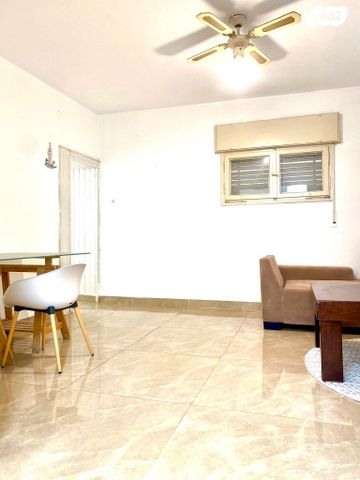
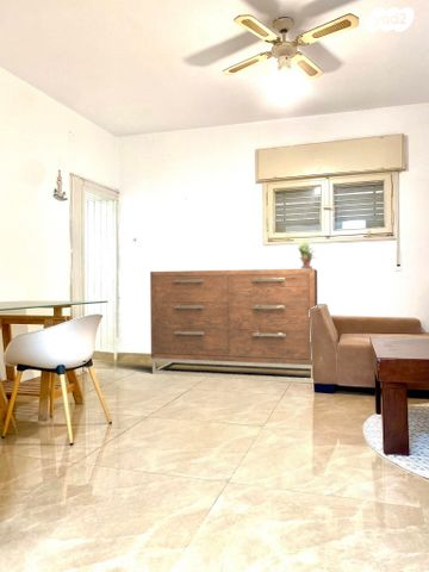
+ potted plant (306, 254)
+ dresser (235, 322)
